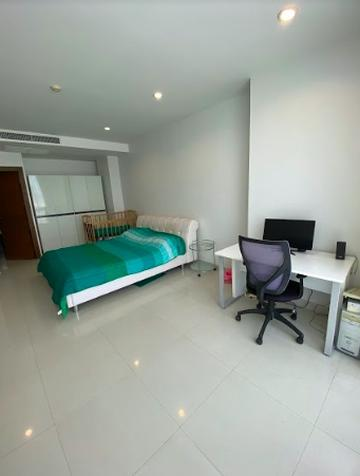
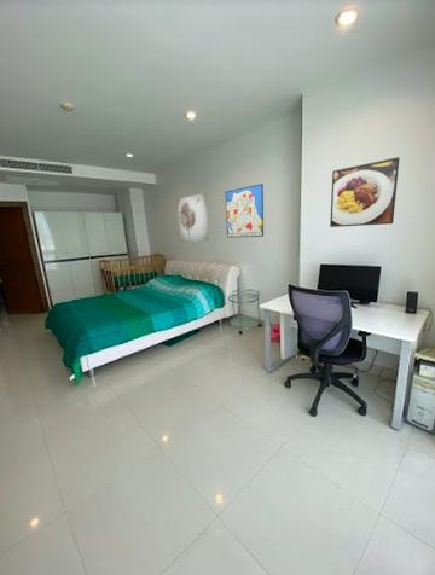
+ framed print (360, 196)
+ wall art (243, 213)
+ wall art (192, 219)
